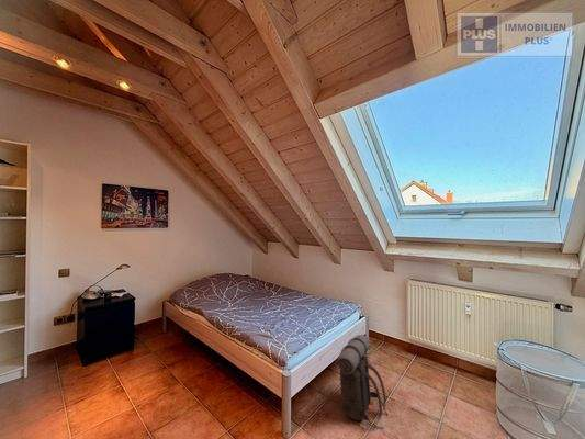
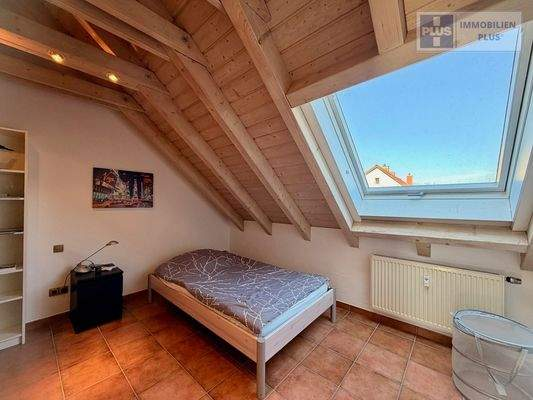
- backpack (363, 378)
